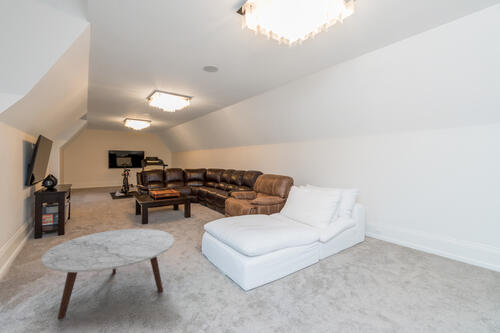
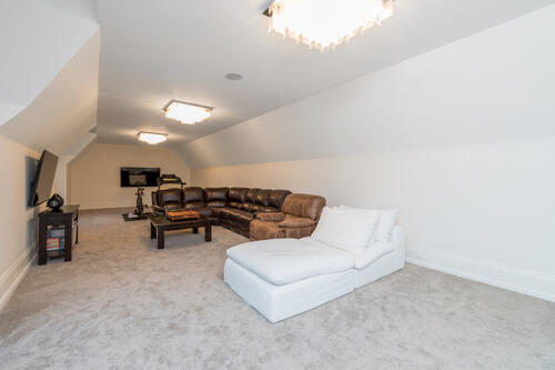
- coffee table (115, 268)
